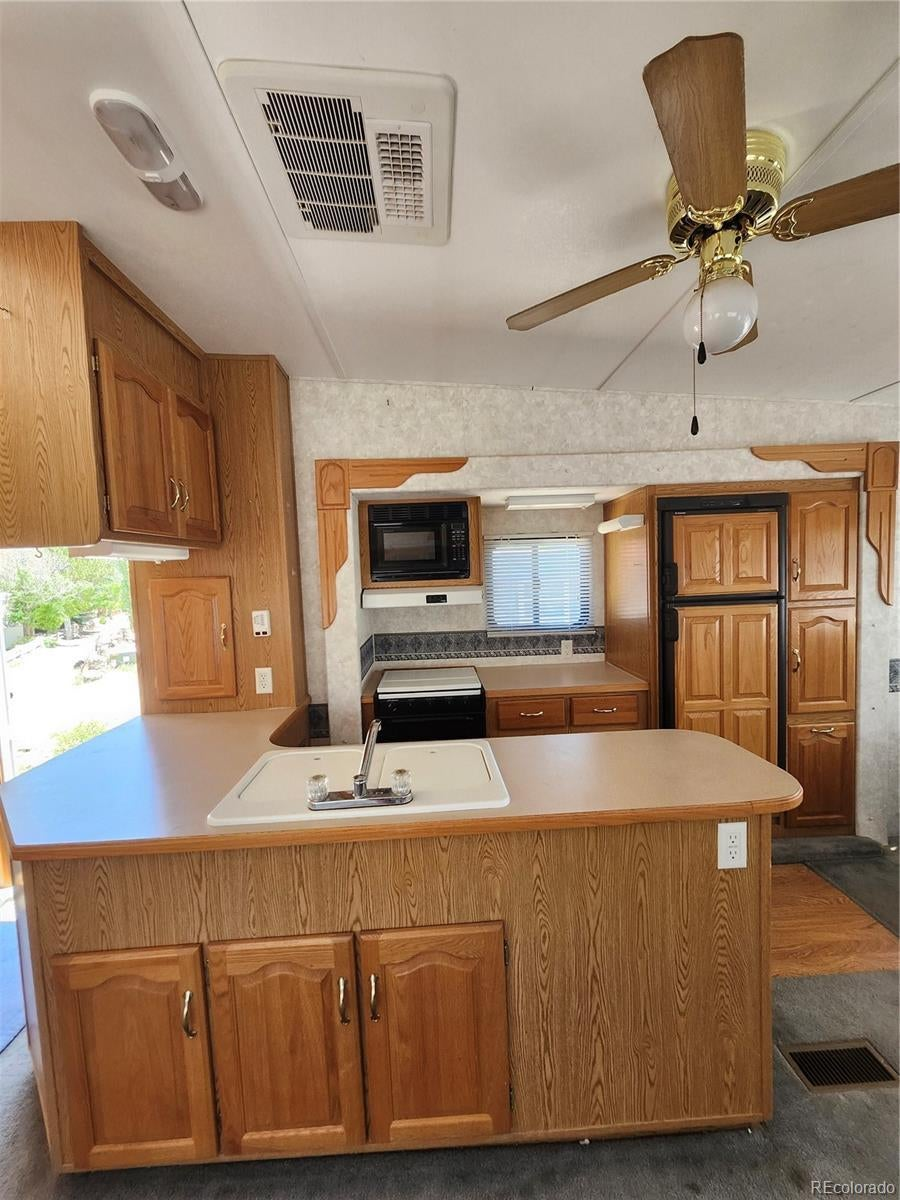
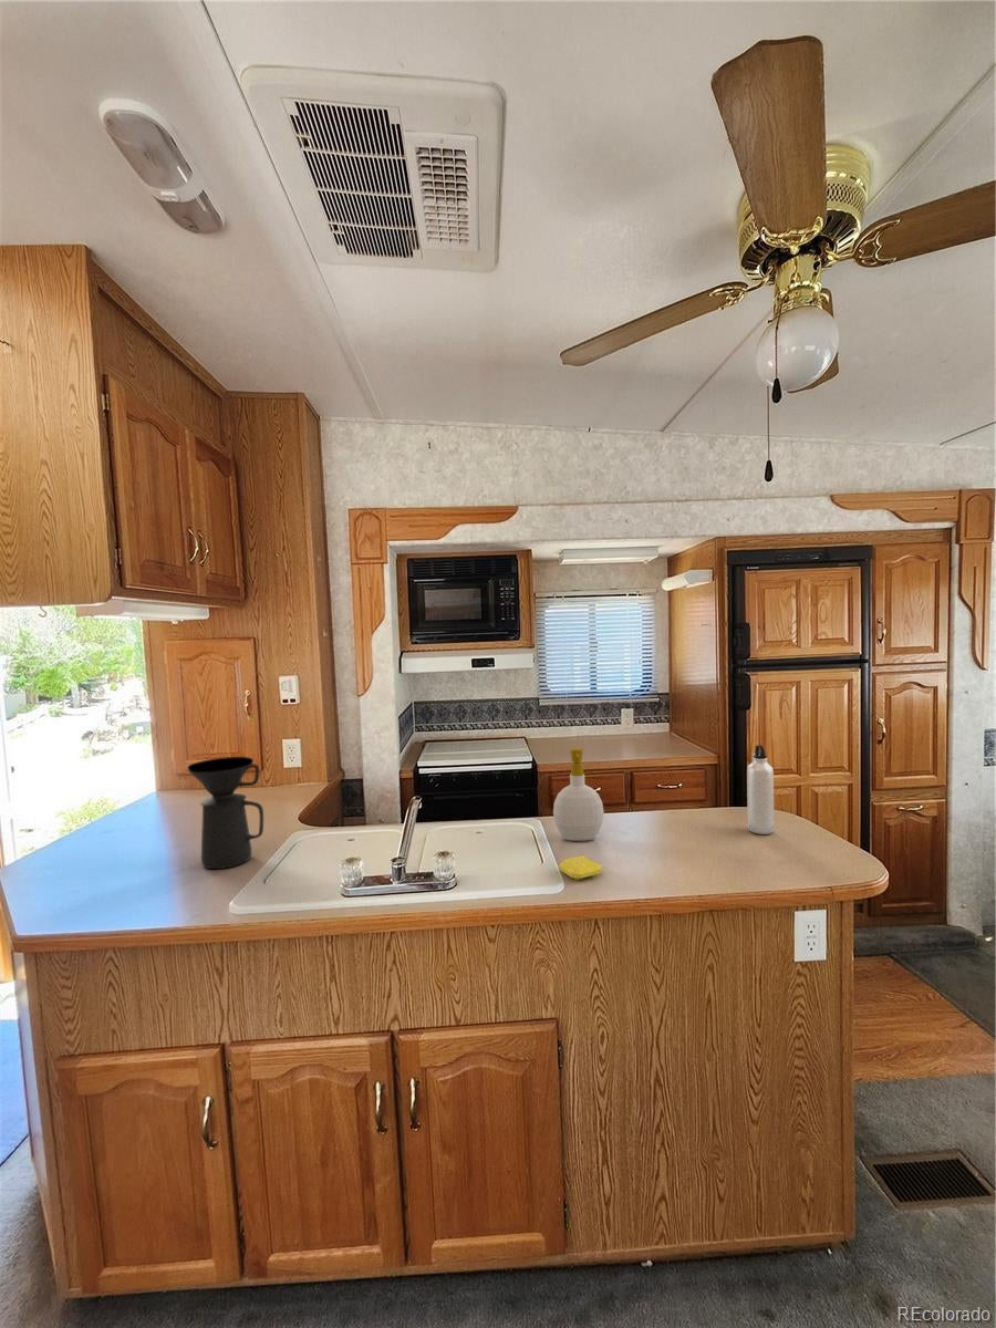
+ coffee maker (224, 812)
+ soap bar (580, 867)
+ water bottle (760, 788)
+ soap bottle (578, 793)
